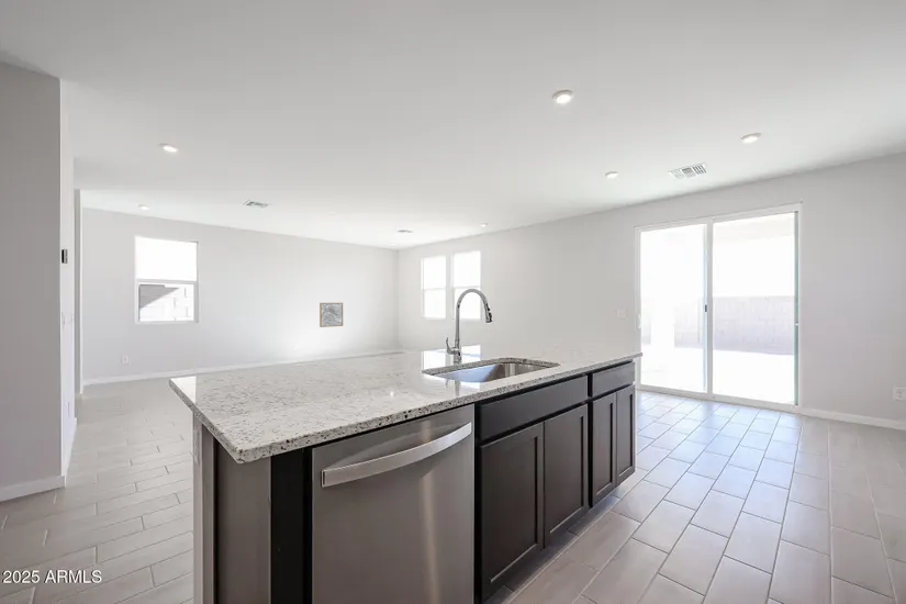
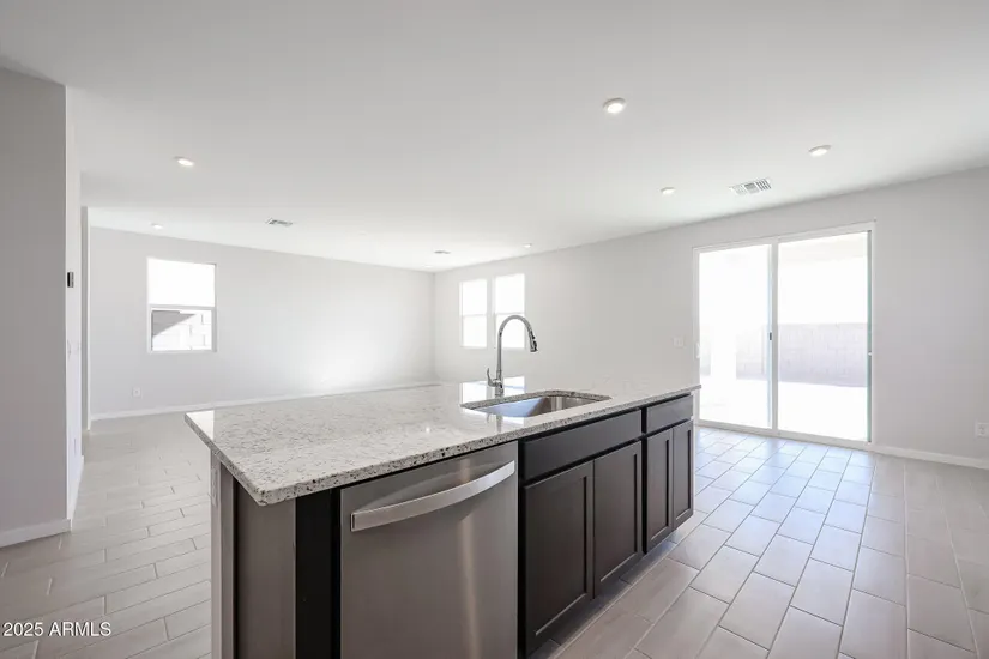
- wall art (331, 314)
